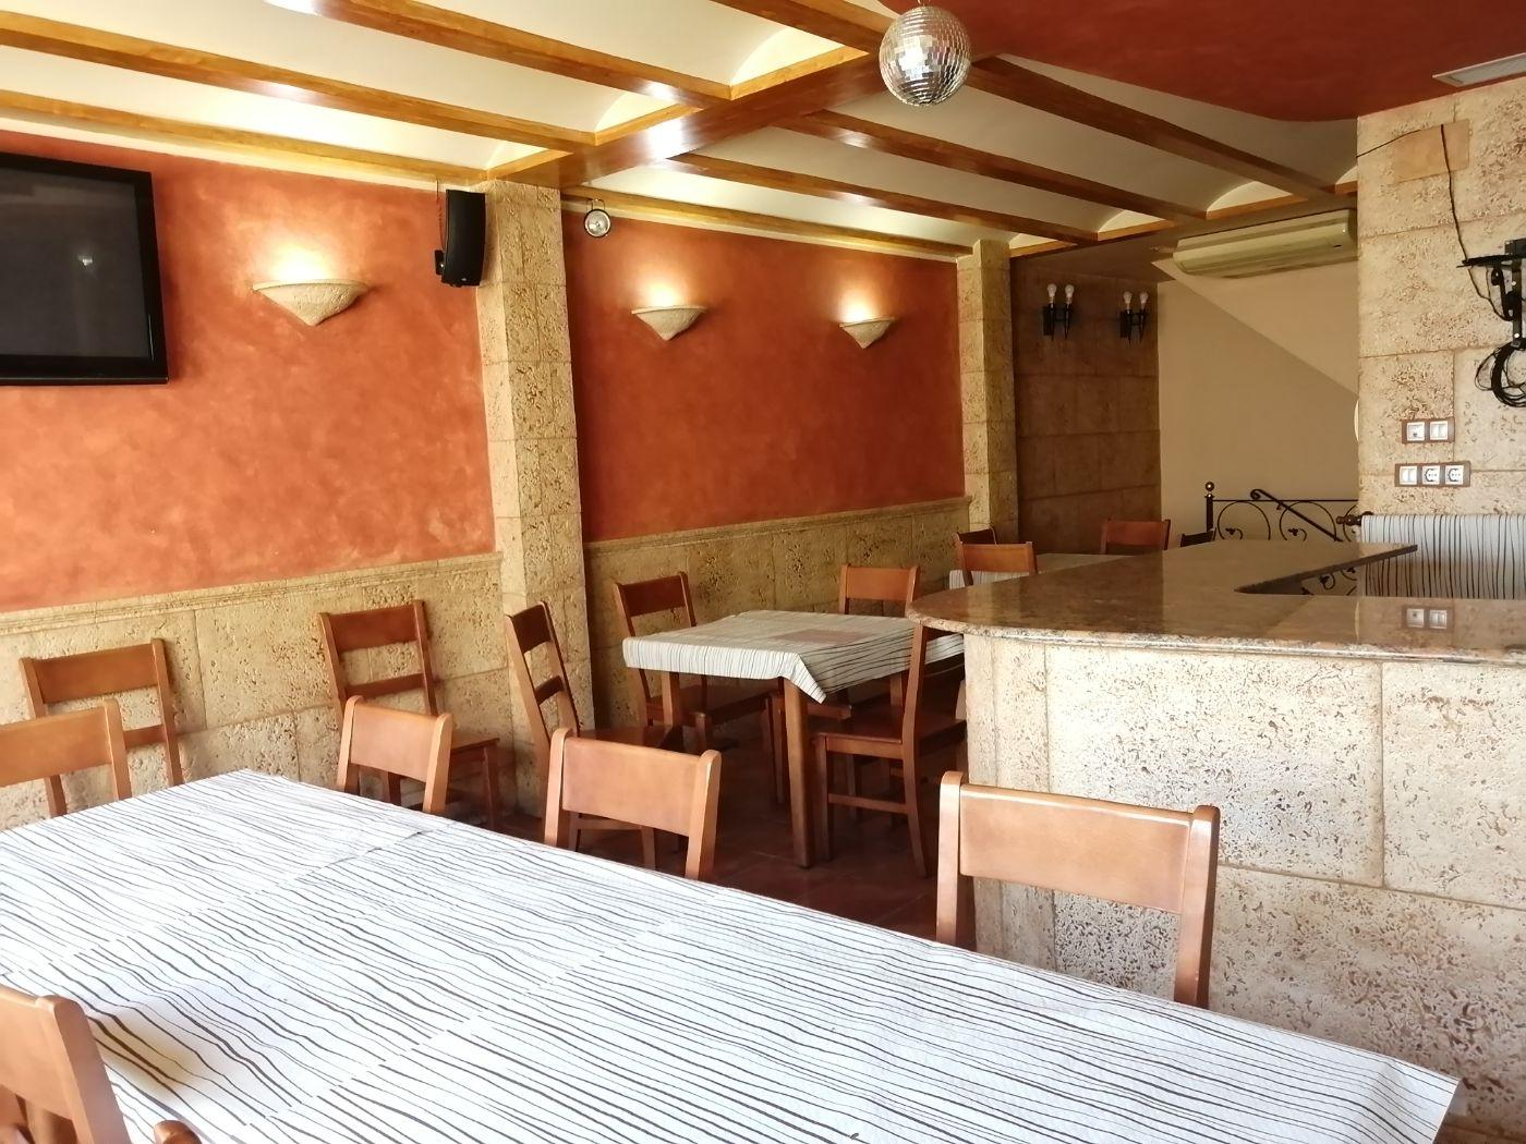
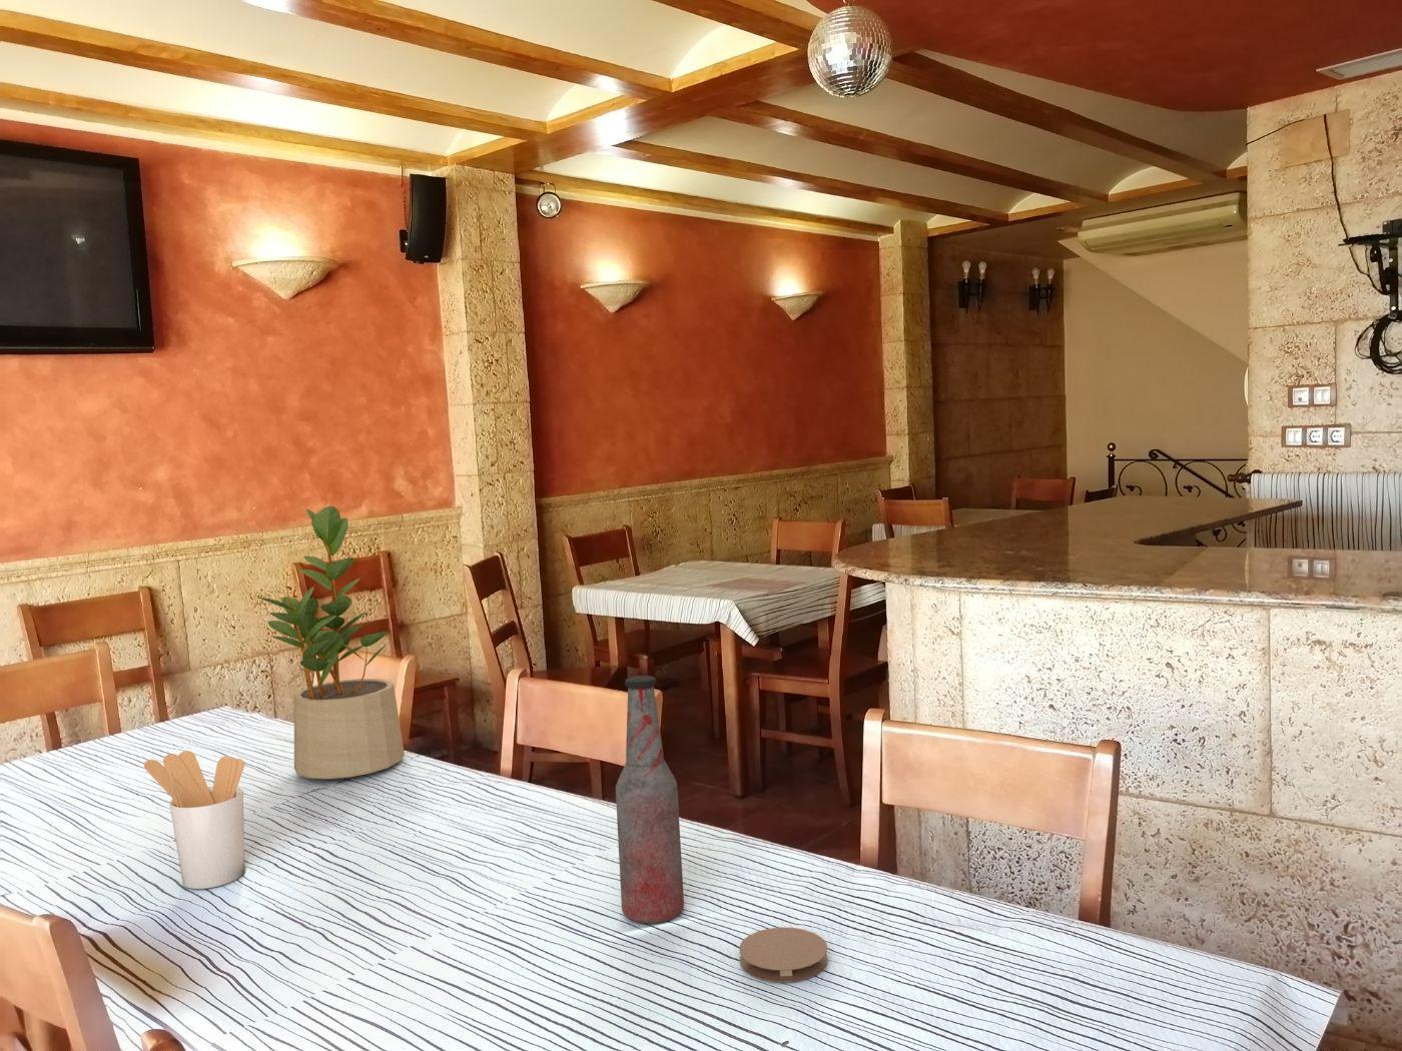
+ bottle (647, 797)
+ coaster (783, 953)
+ potted plant (330, 640)
+ utensil holder (198, 815)
